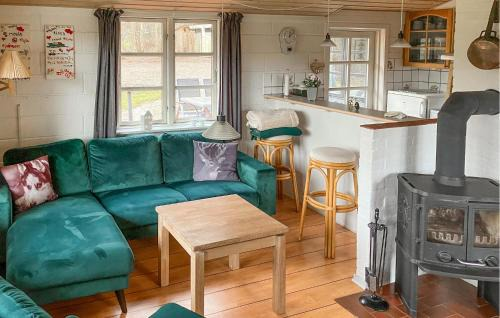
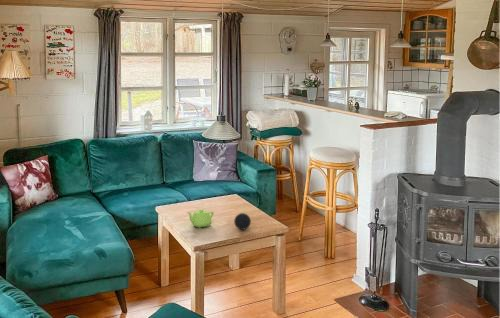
+ teapot (200, 217)
+ decorative ball (242, 221)
